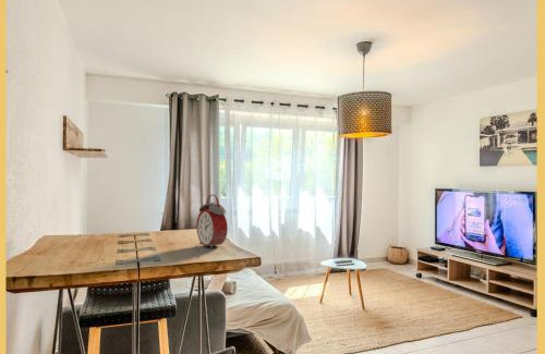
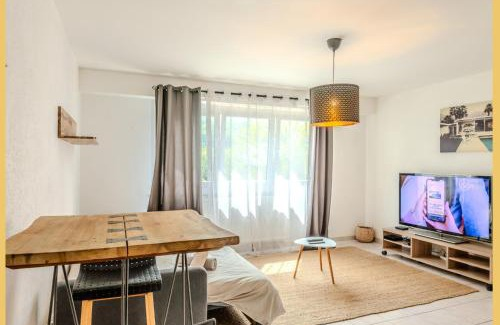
- alarm clock (211, 220)
